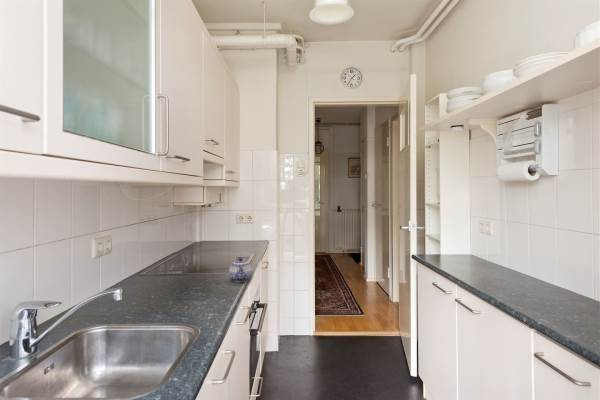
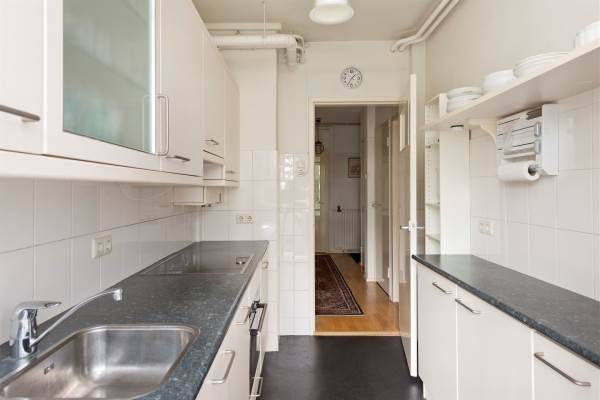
- teapot (240, 269)
